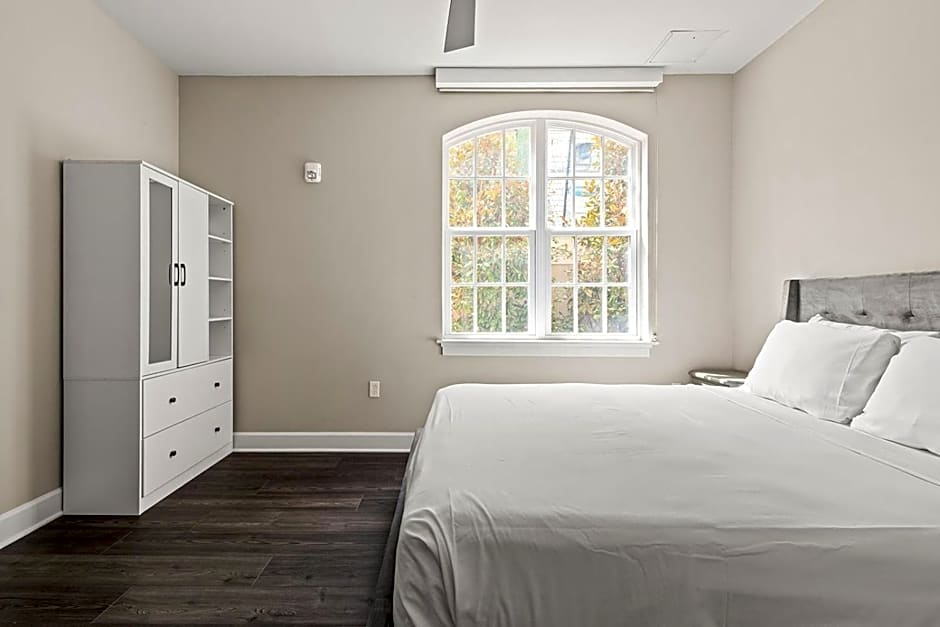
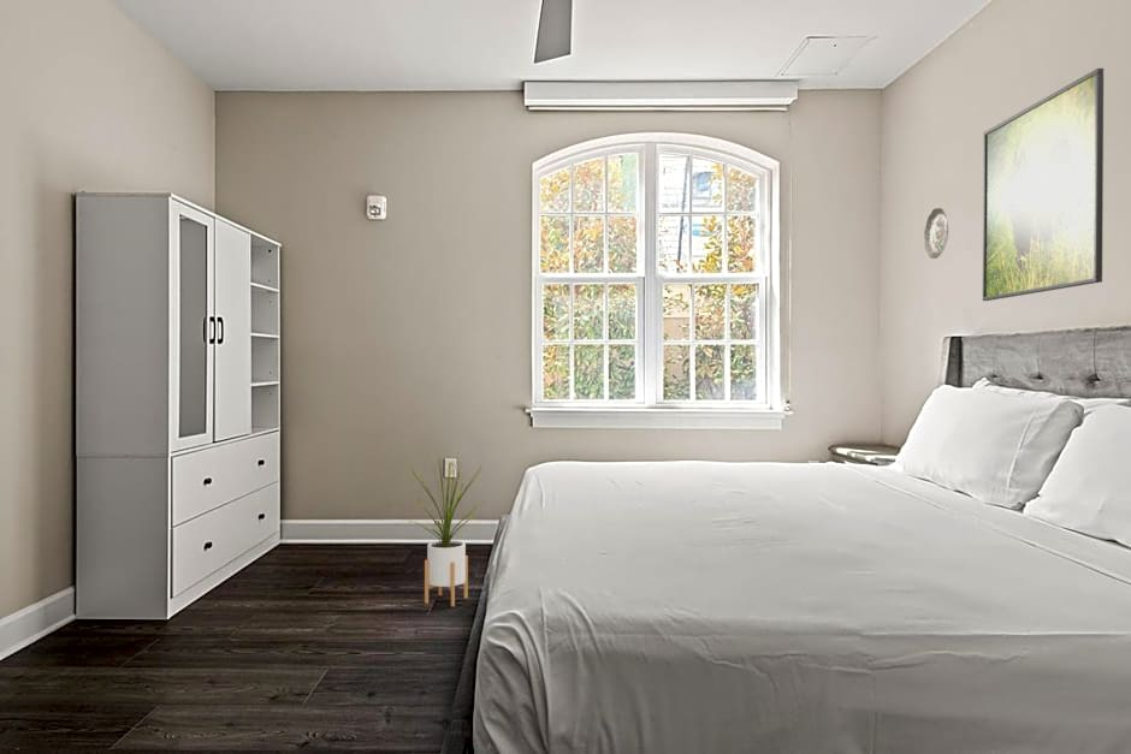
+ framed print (1035, 198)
+ decorative plate (937, 233)
+ house plant (445, 527)
